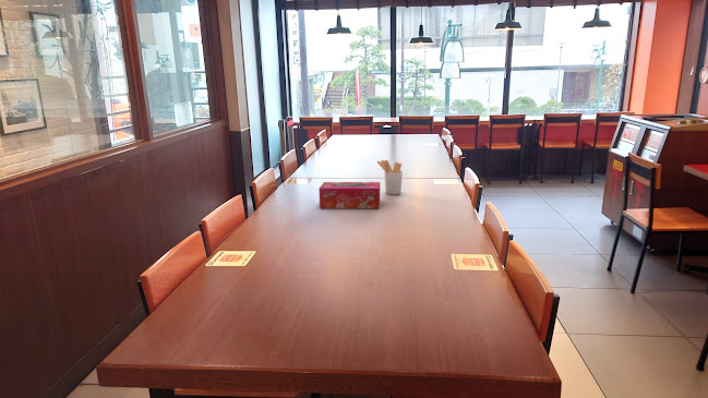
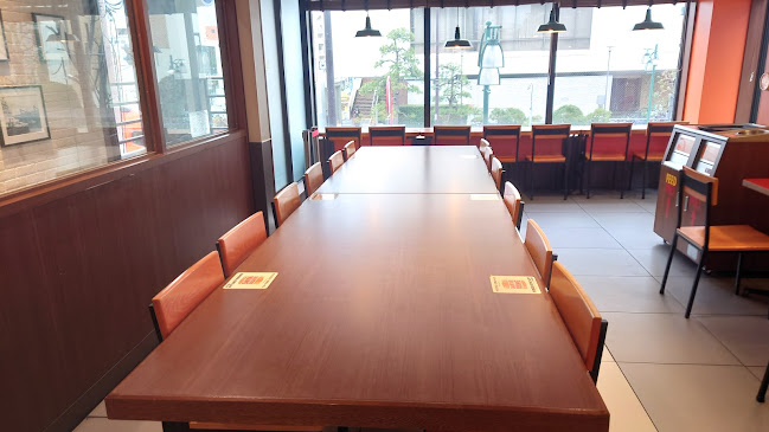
- utensil holder (389, 176)
- tissue box (350, 194)
